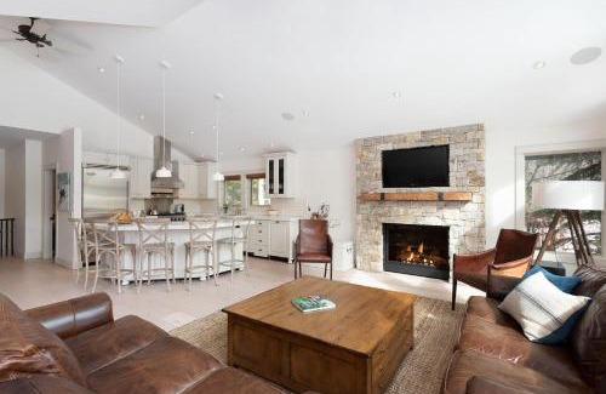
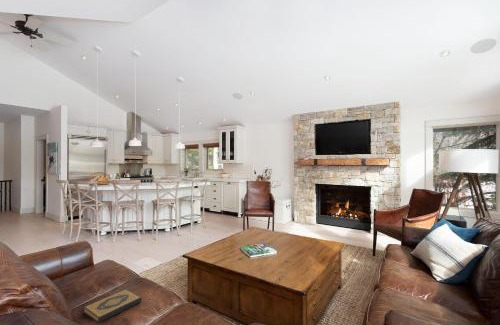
+ hardback book (113, 304)
